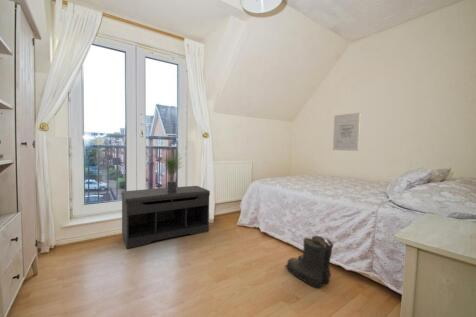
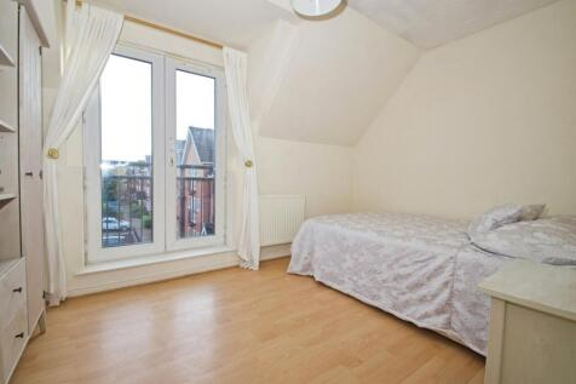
- boots (309, 255)
- potted plant (171, 169)
- wall art (346, 132)
- bench (166, 212)
